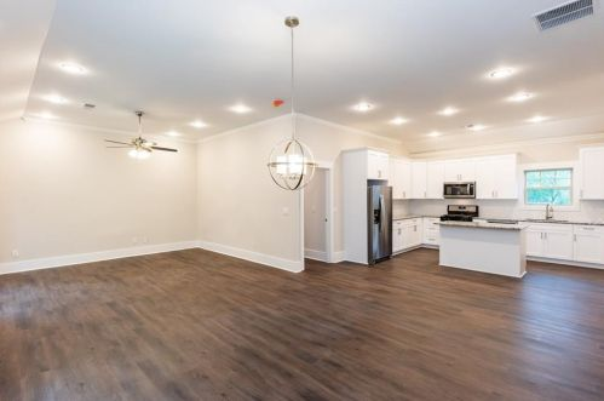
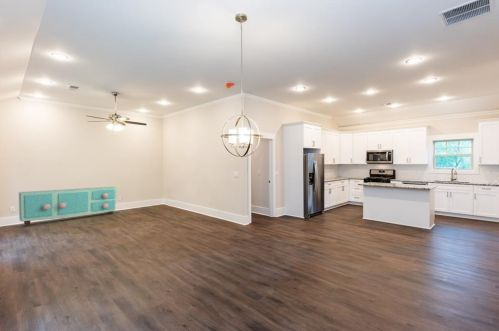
+ sideboard (73, 203)
